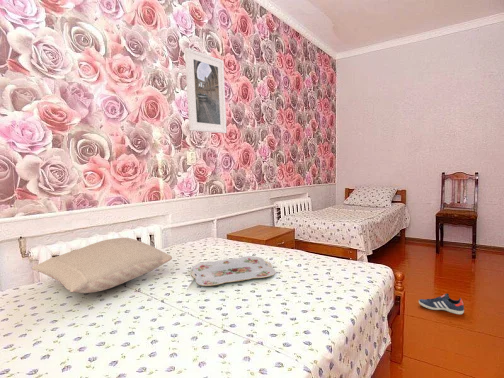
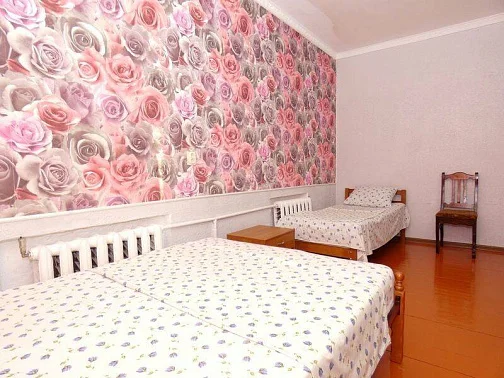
- serving tray (232, 270)
- sneaker (440, 300)
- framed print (207, 93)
- pillow (103, 263)
